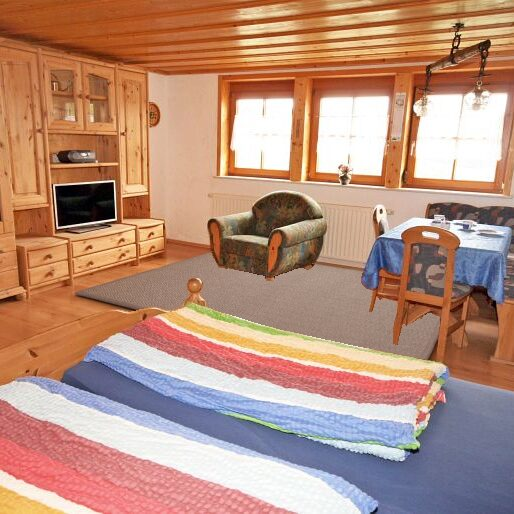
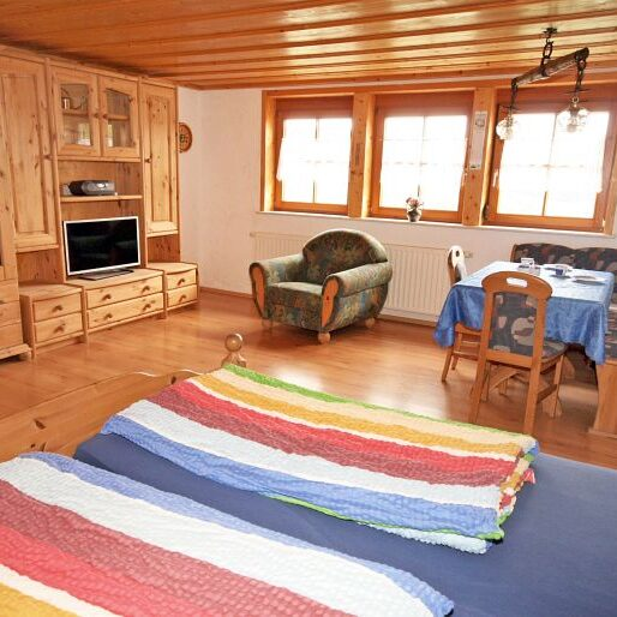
- rug (282, 290)
